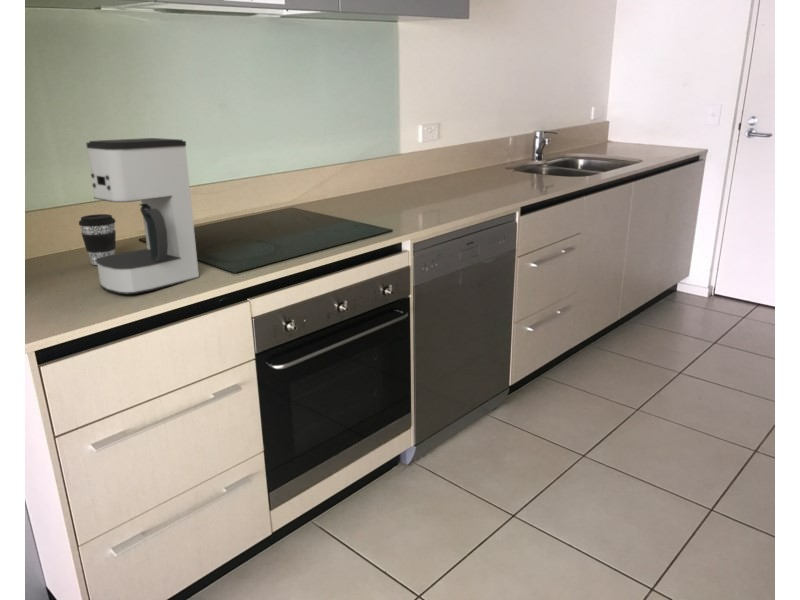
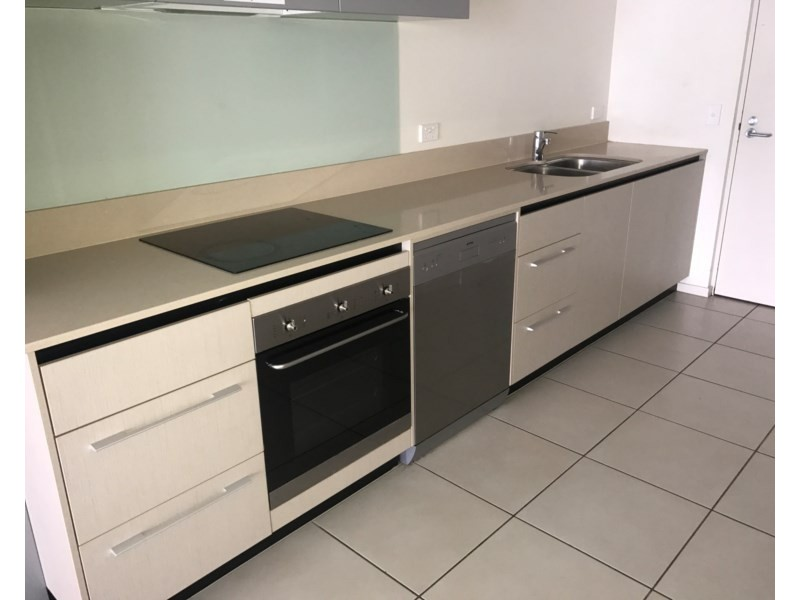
- coffee cup (99, 239)
- coffee maker (142, 214)
